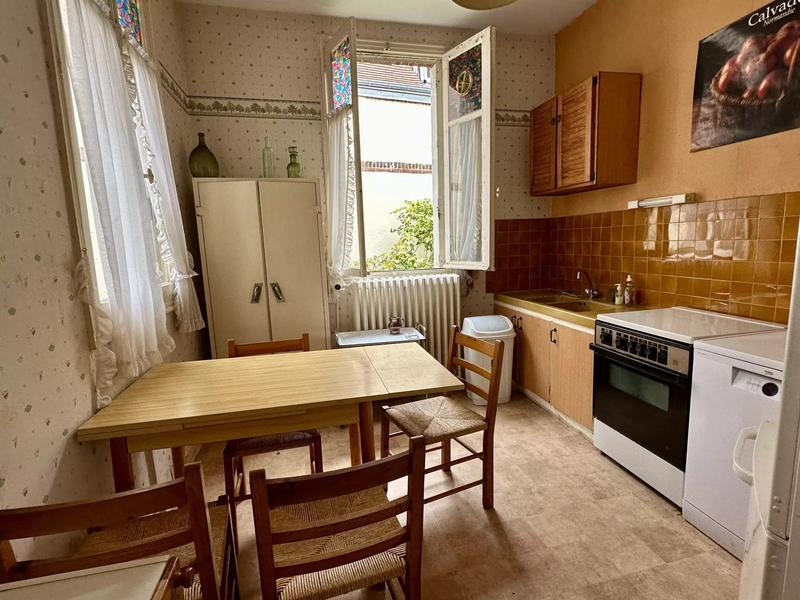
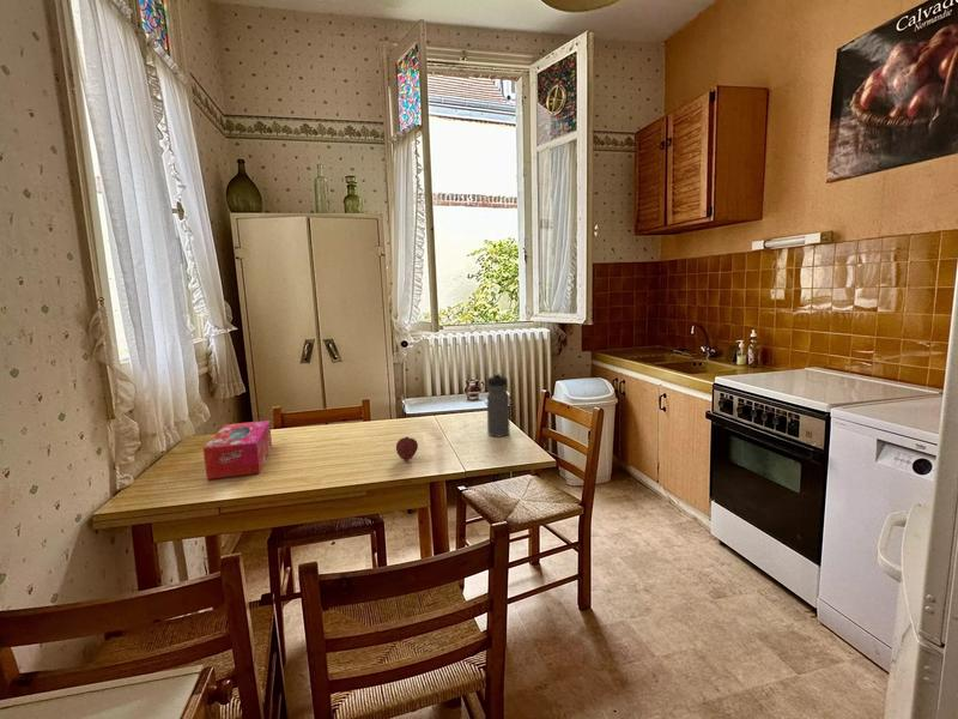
+ water bottle (497, 403)
+ tissue box (241, 447)
+ fruit (406, 448)
